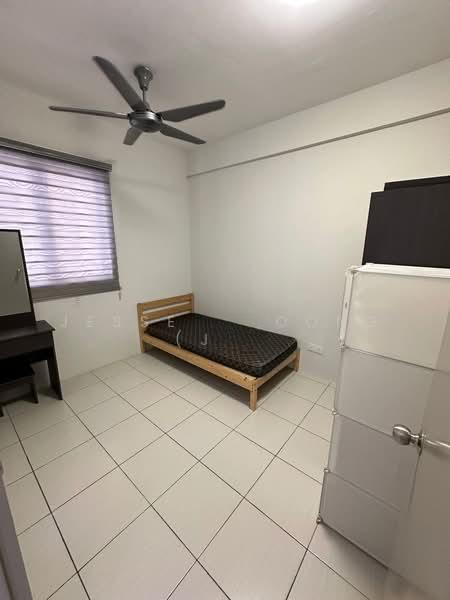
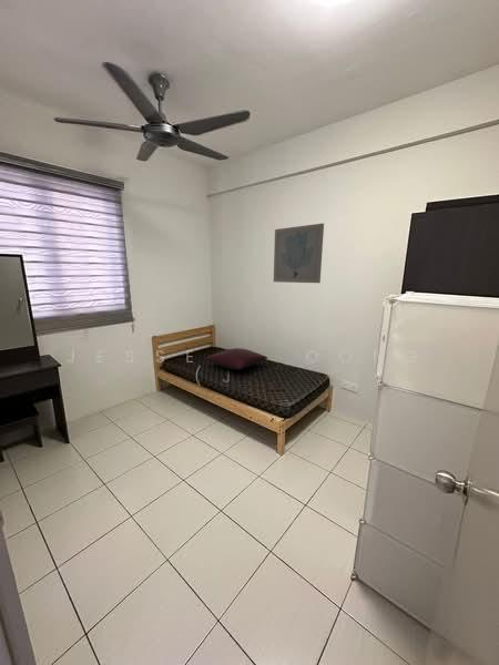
+ wall art (296, 255)
+ pillow (236, 358)
